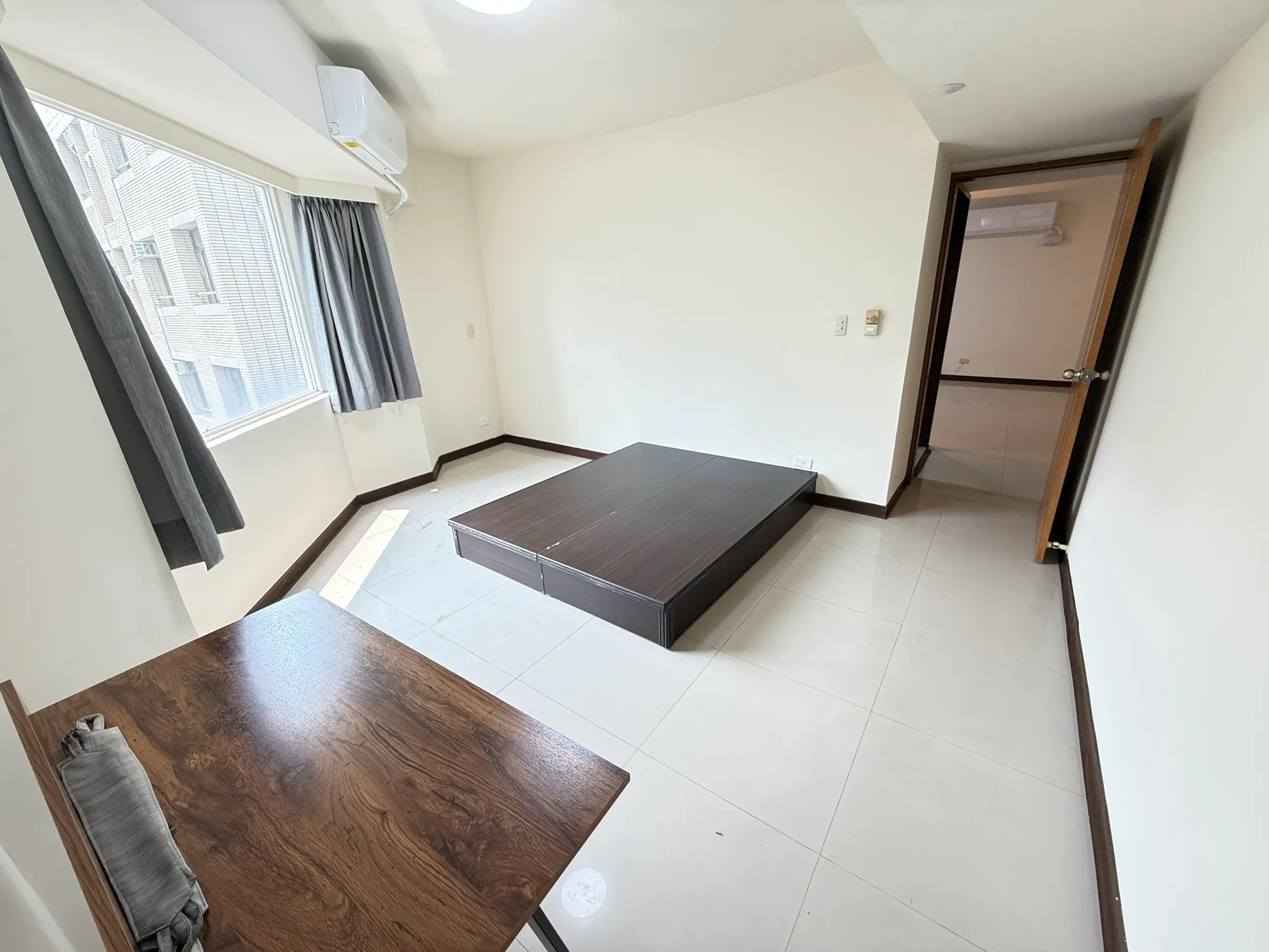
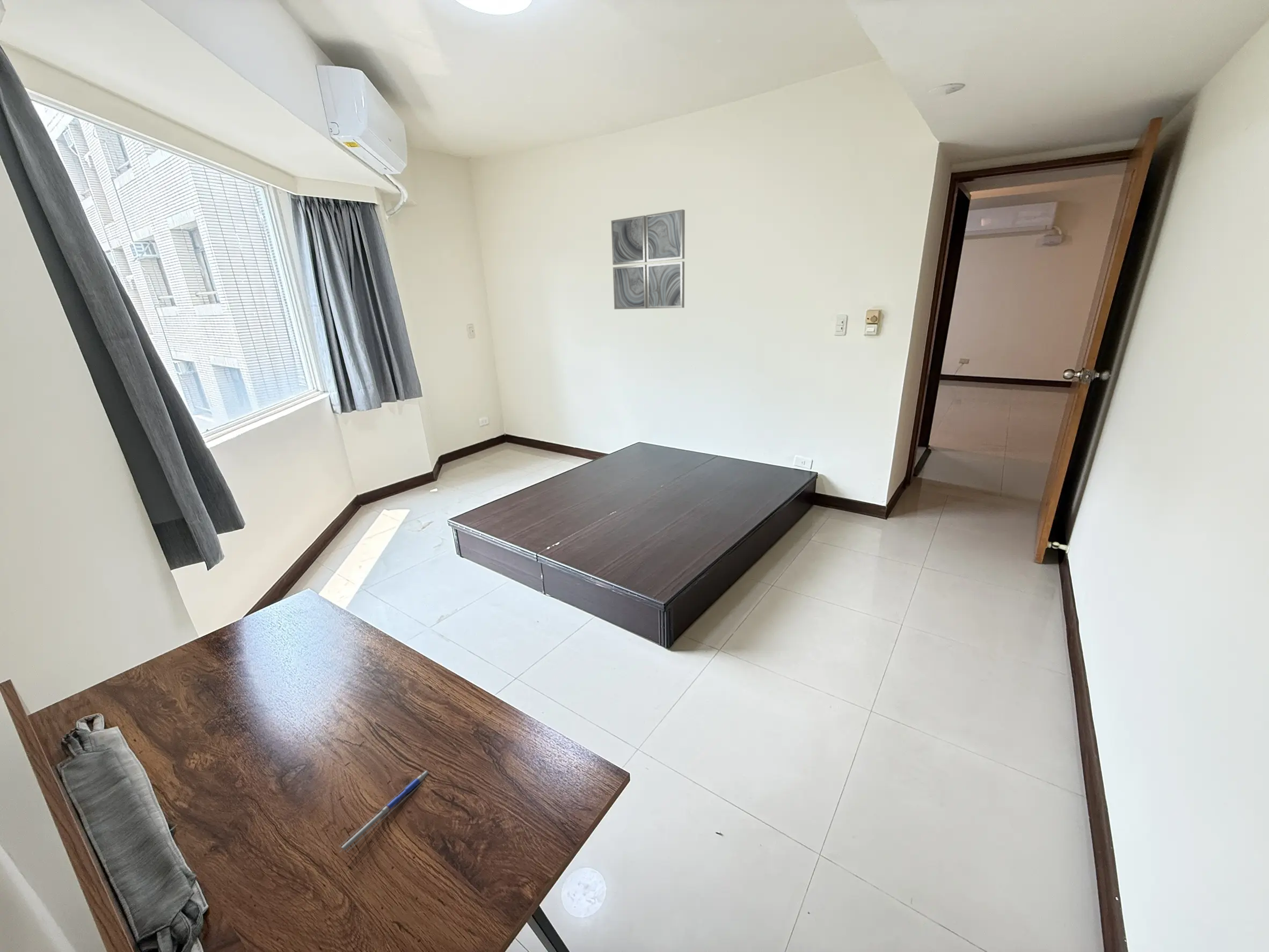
+ pen (386, 808)
+ wall art (647, 262)
